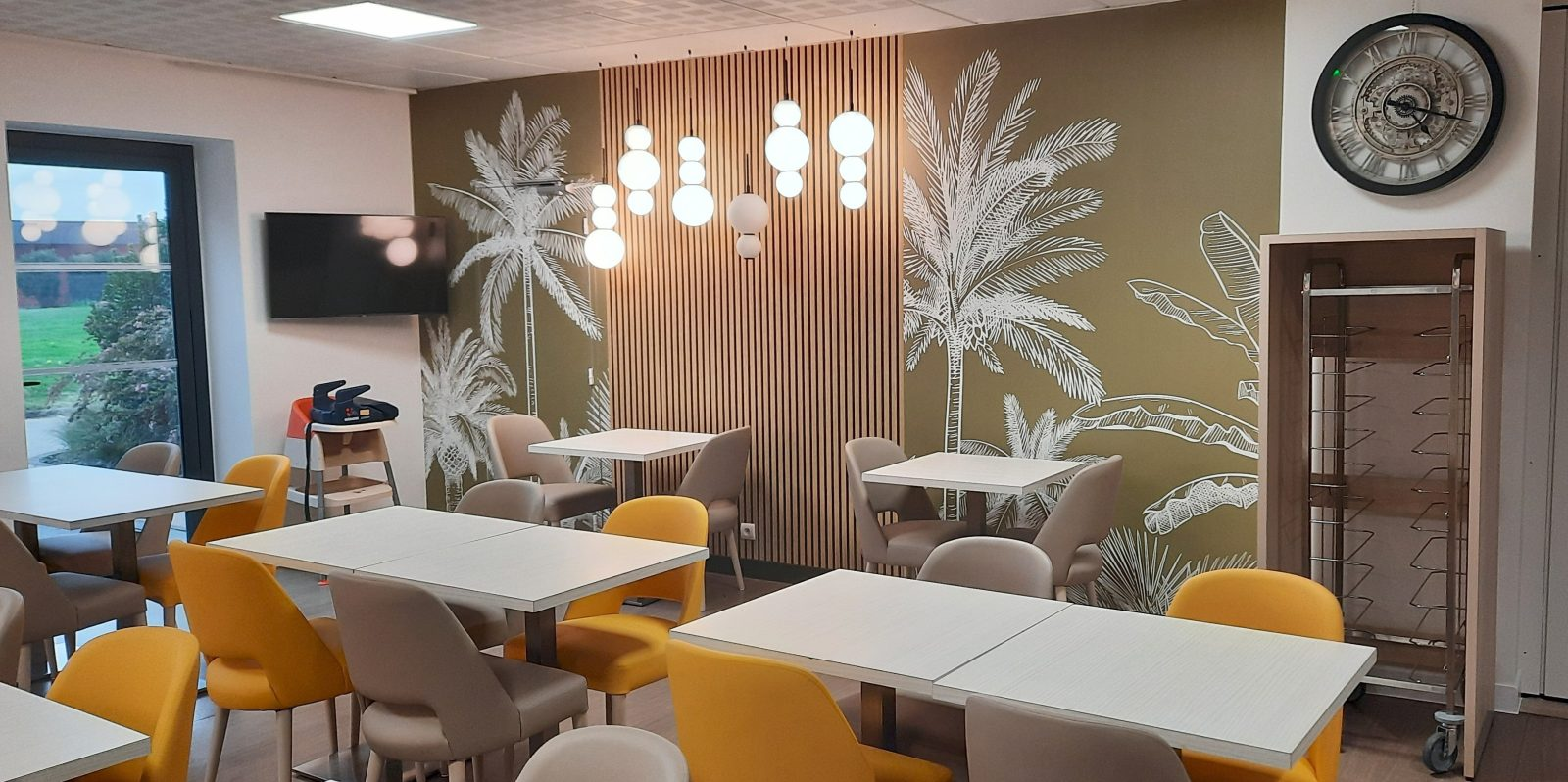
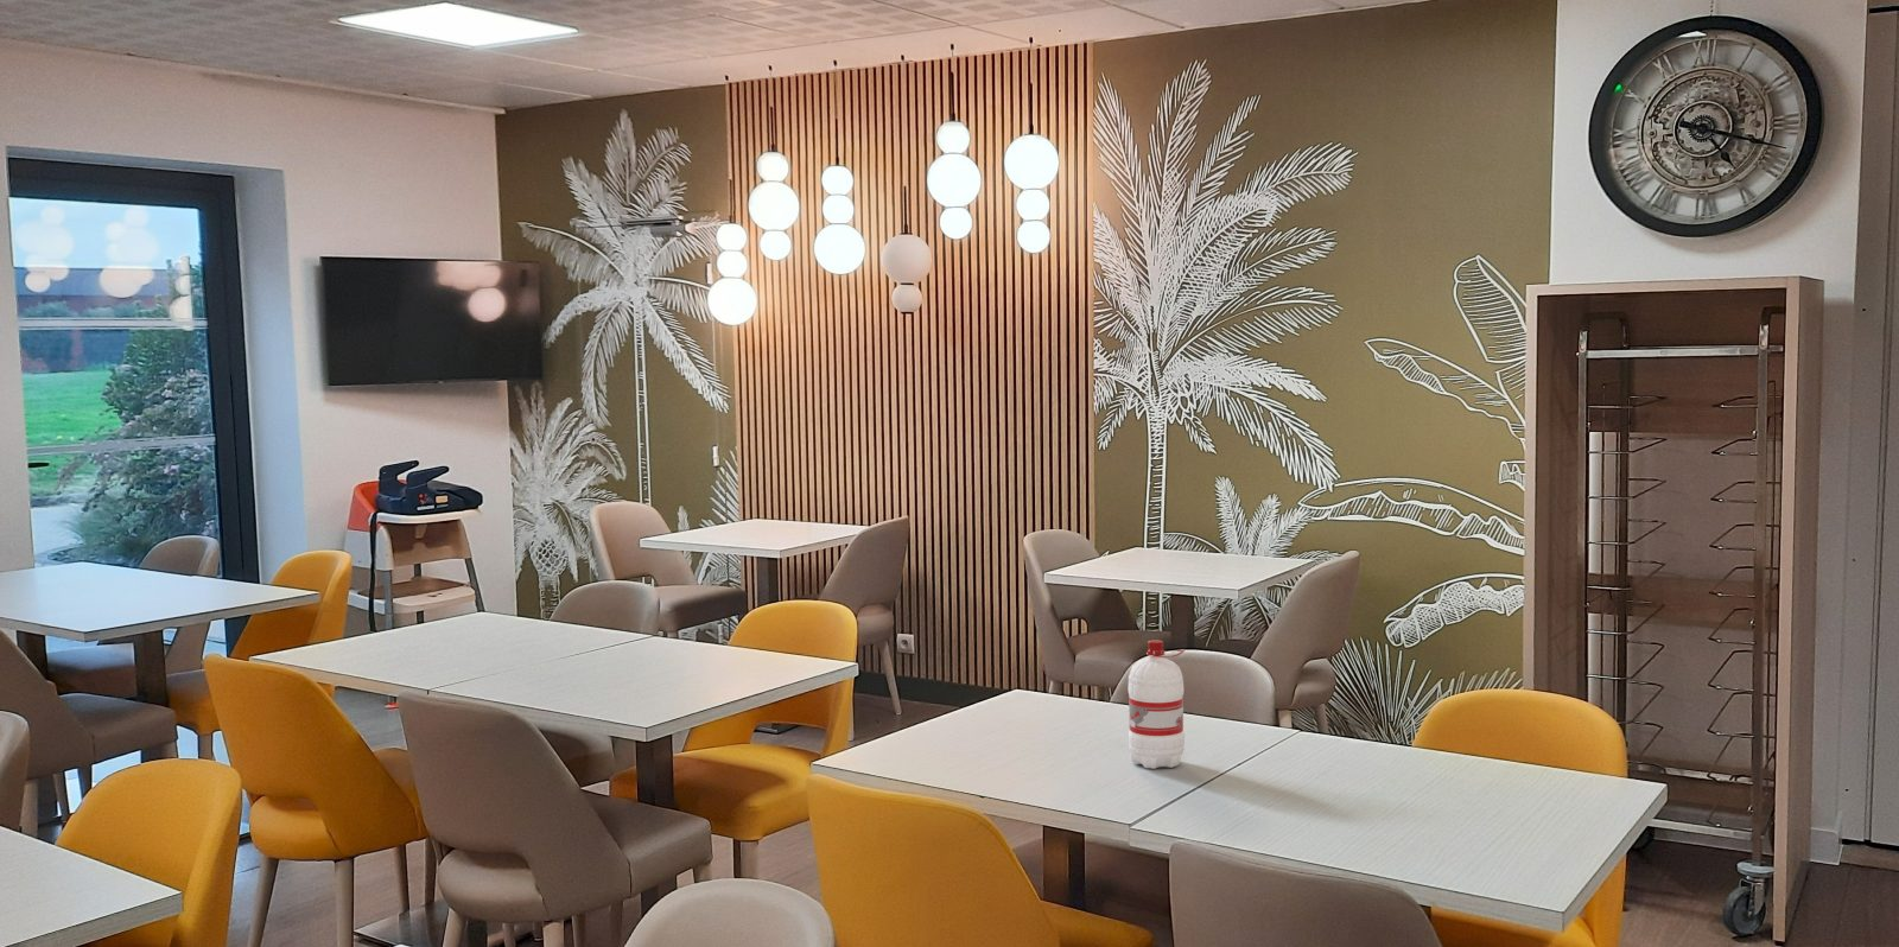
+ water bottle (1157, 701)
